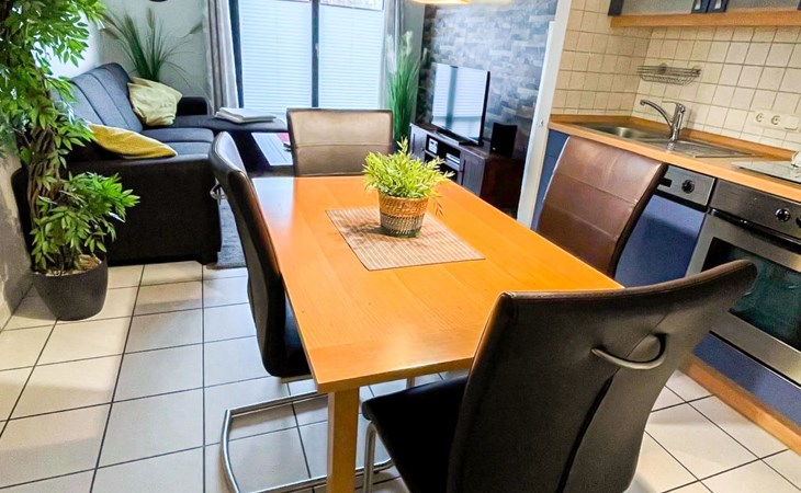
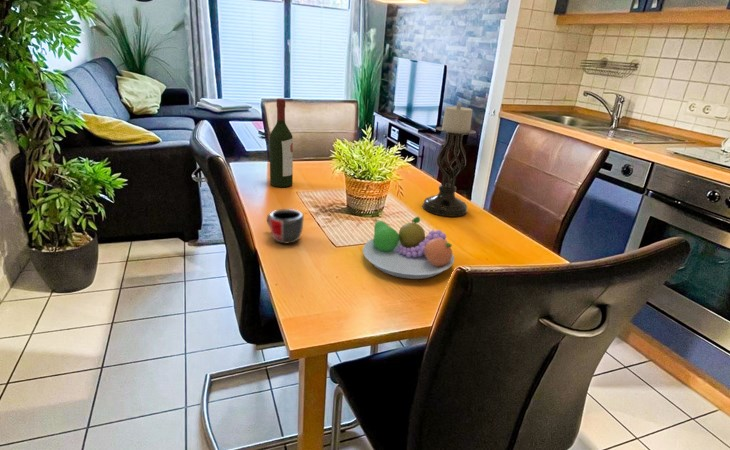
+ wine bottle (281, 142)
+ fruit bowl (407, 243)
+ mug (282, 225)
+ candle holder (452, 159)
